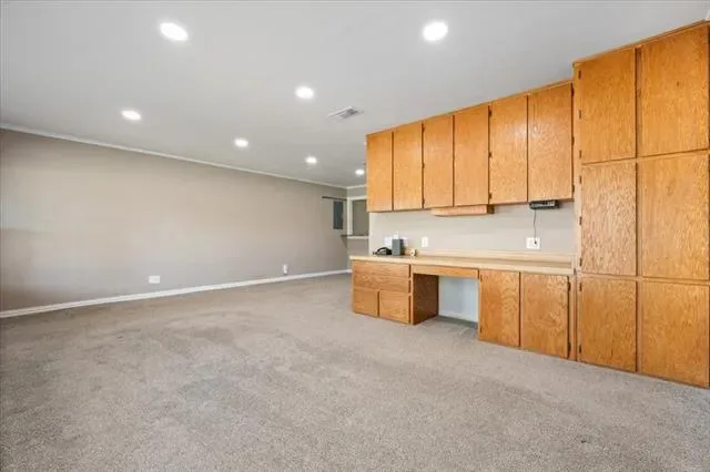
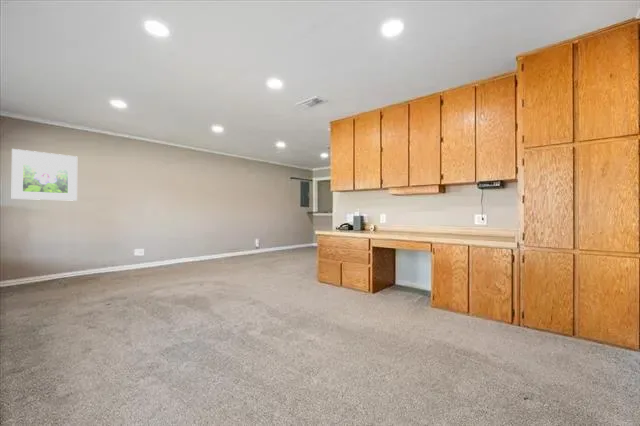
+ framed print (46, 176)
